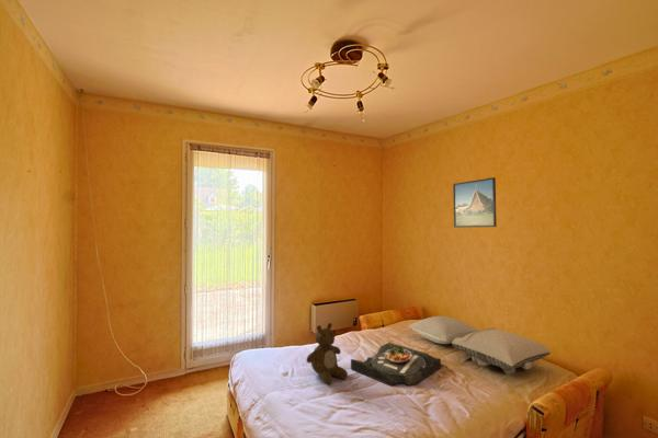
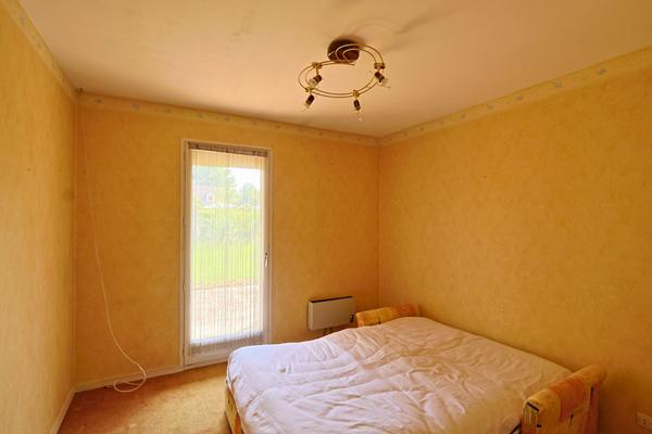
- pillow (499, 348)
- teddy bear (328, 350)
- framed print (473, 204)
- pillow (443, 328)
- serving tray (396, 357)
